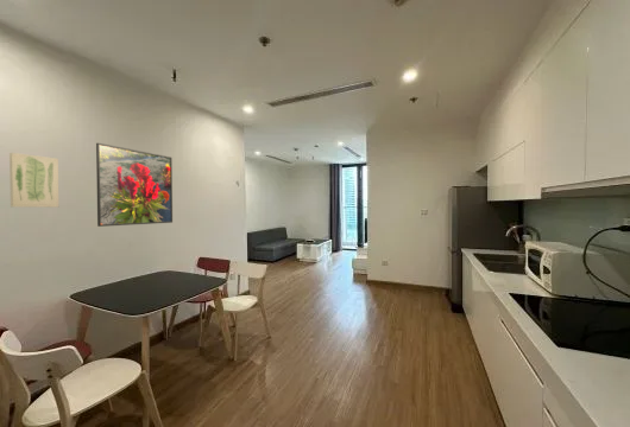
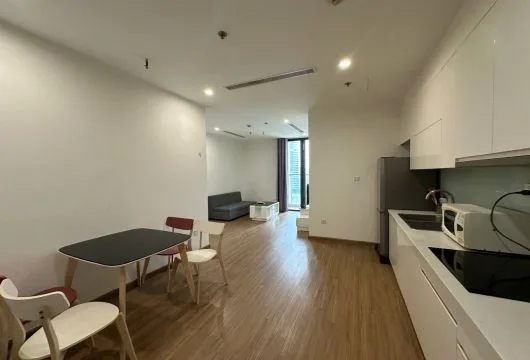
- wall art (34, 181)
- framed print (139, 187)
